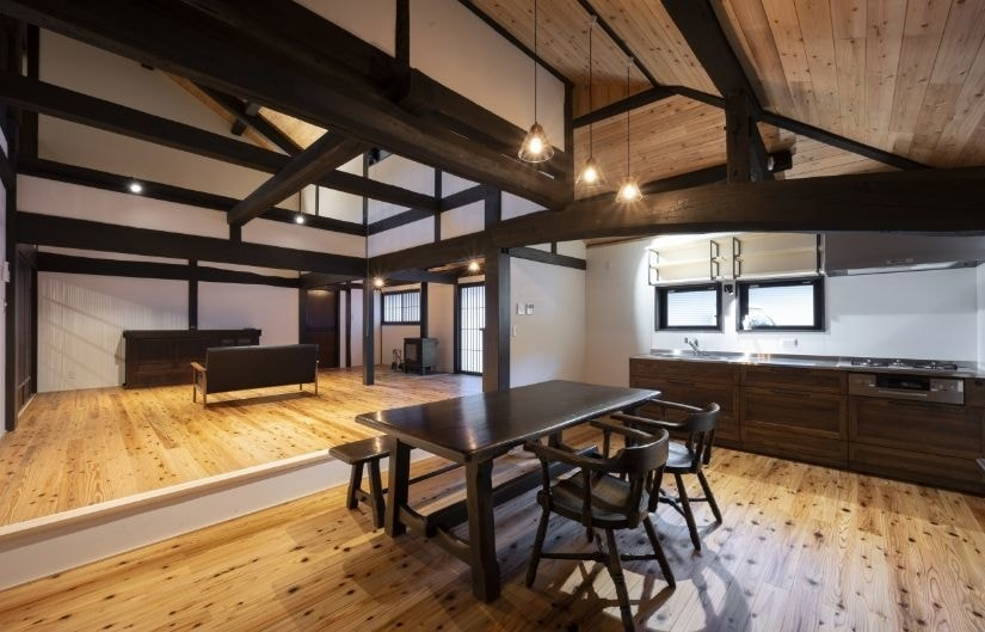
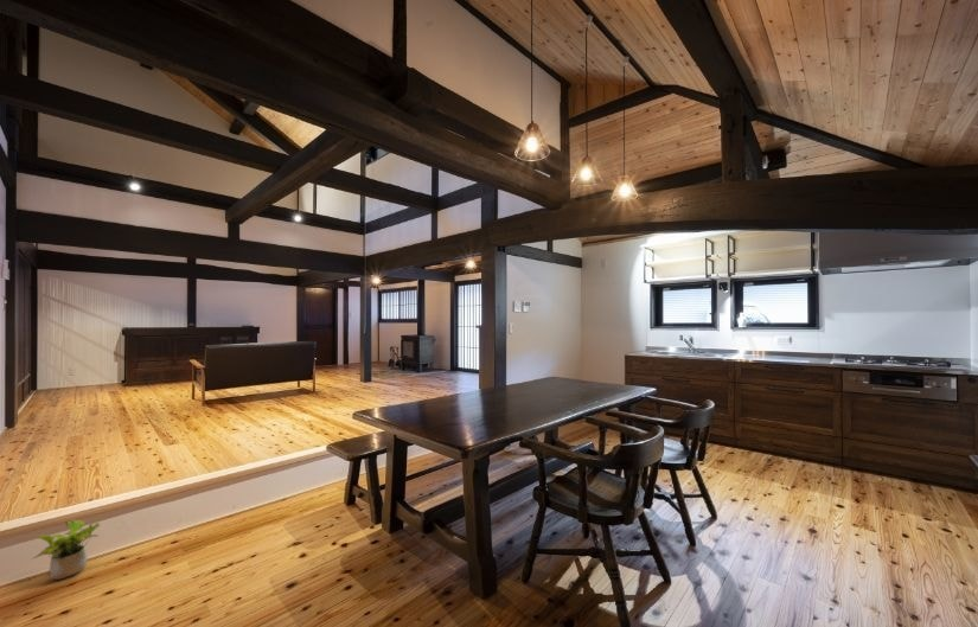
+ potted plant (68, 548)
